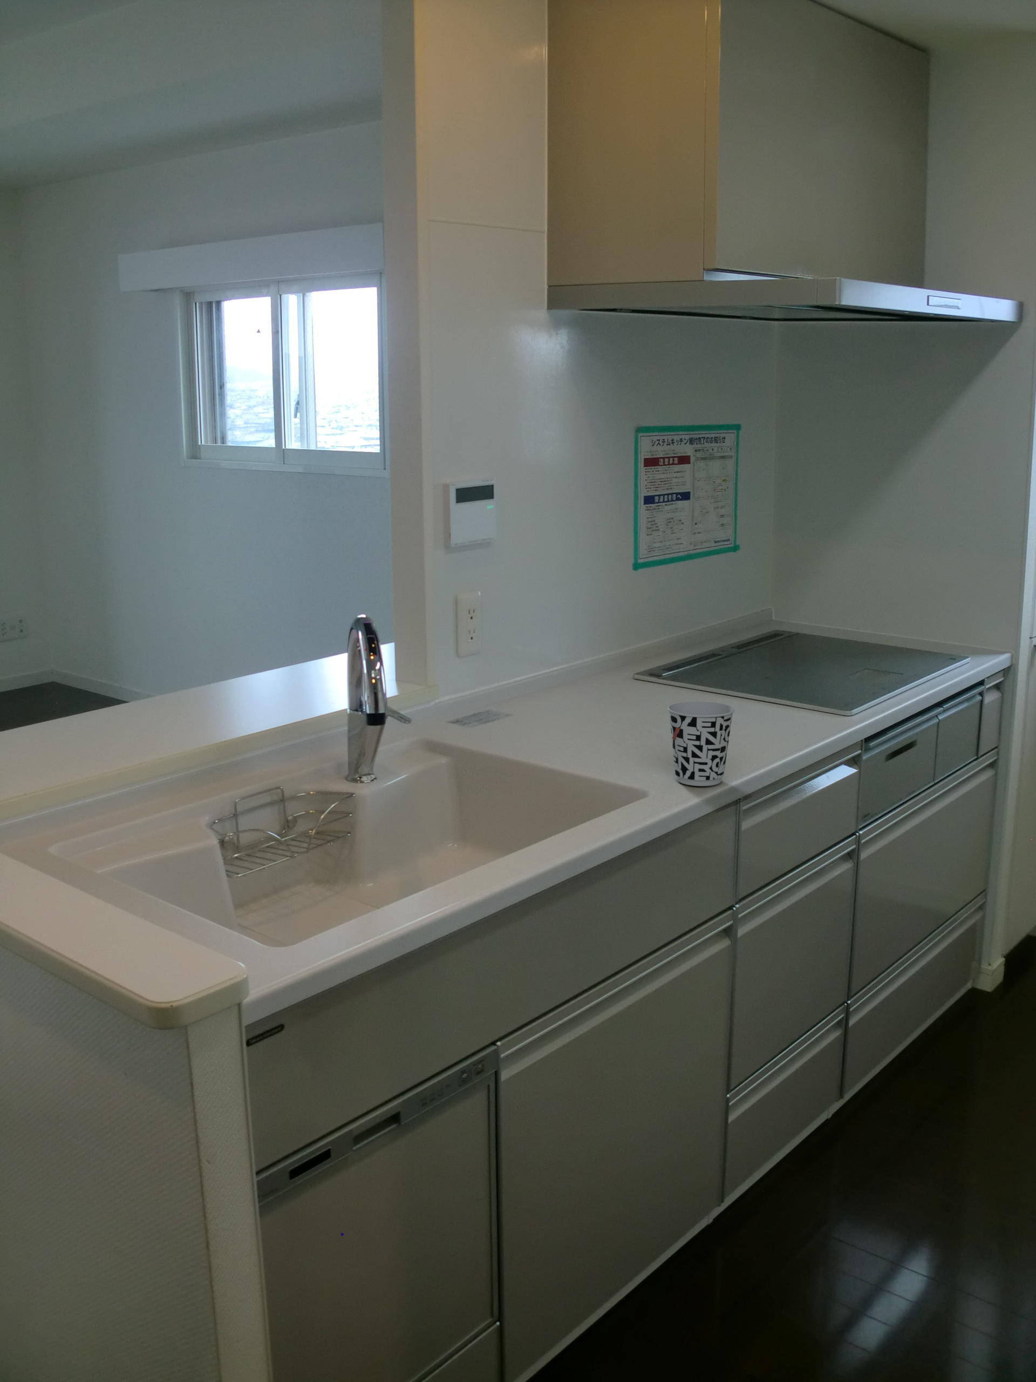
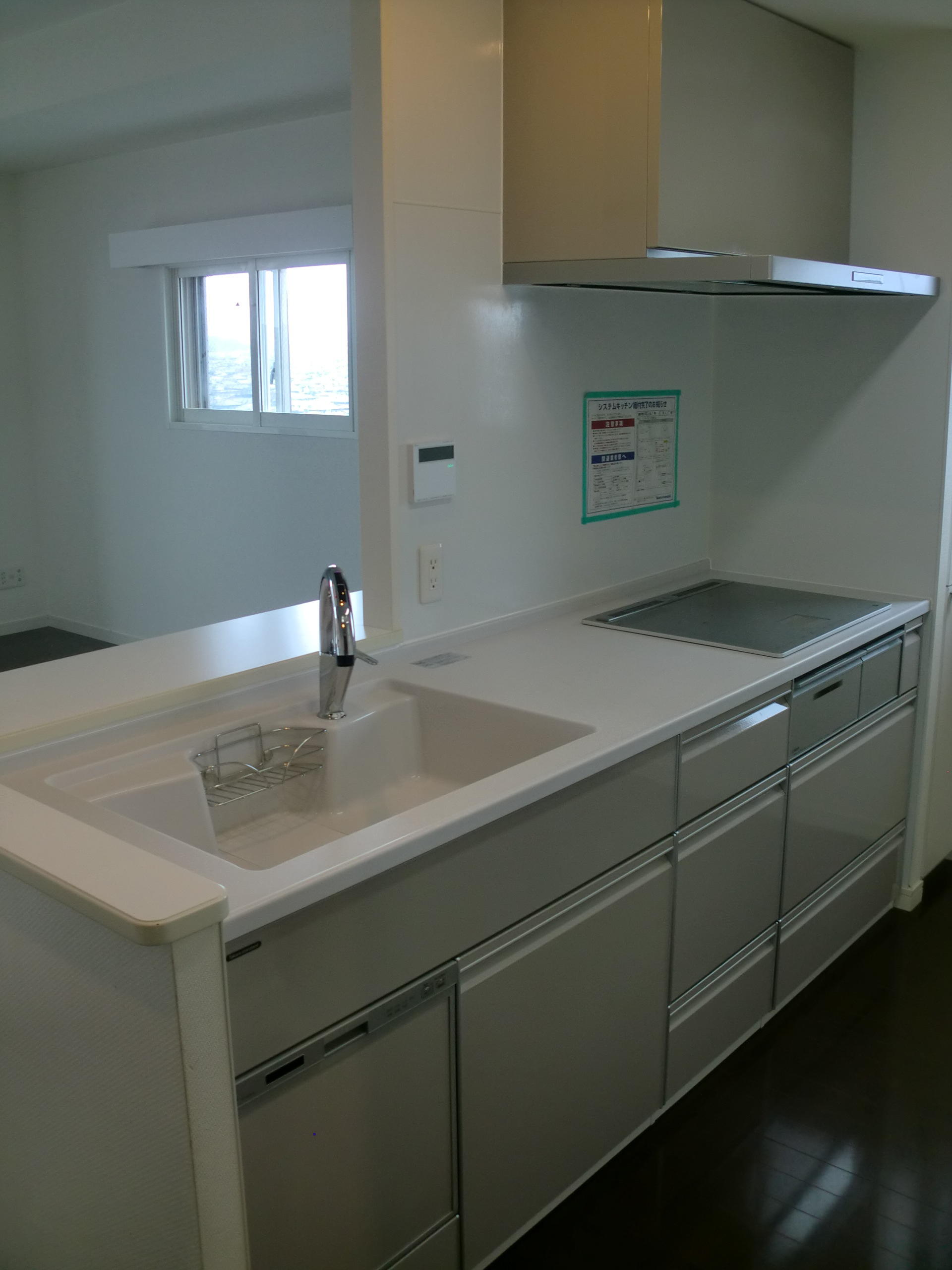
- cup (700, 744)
